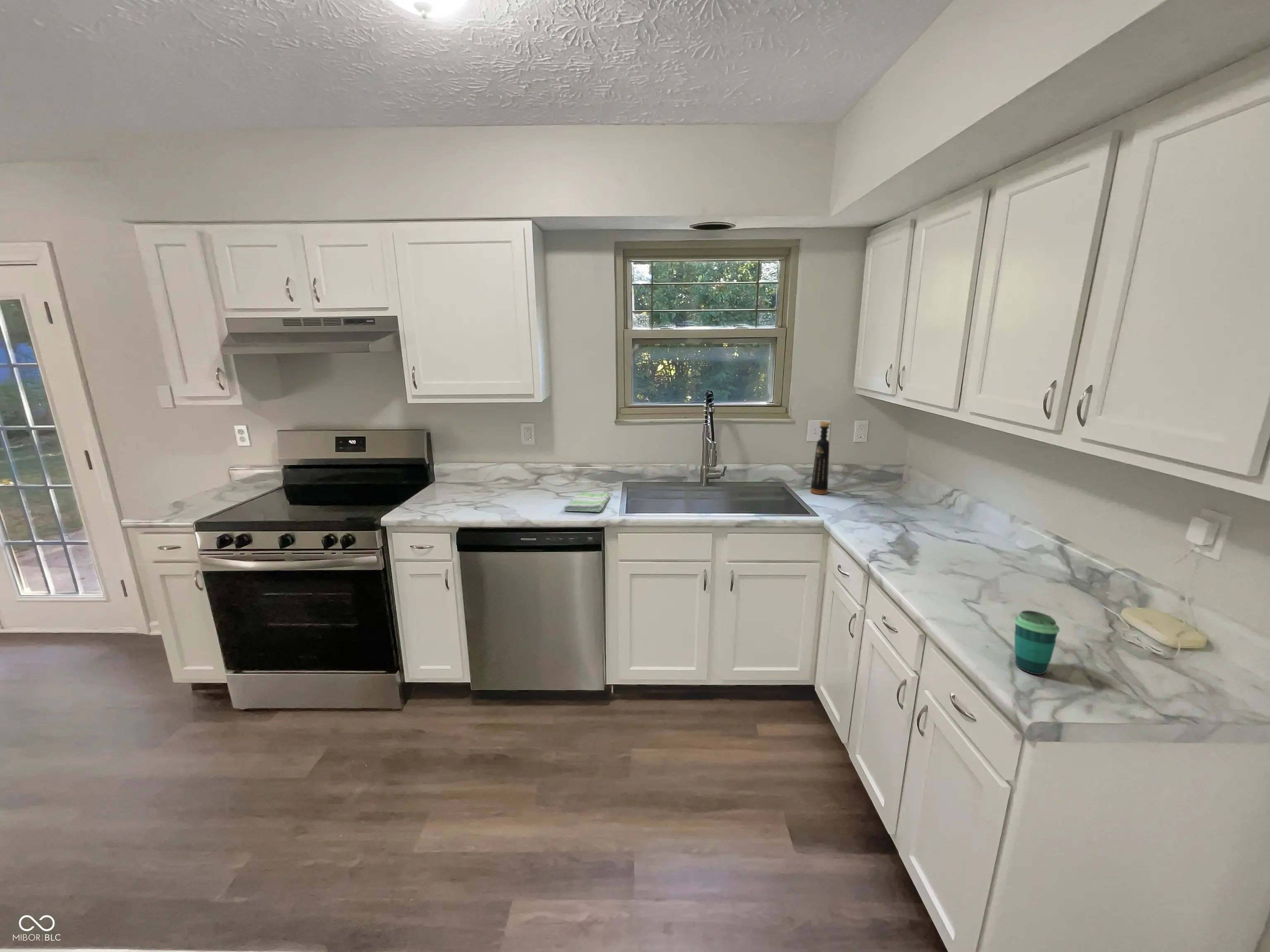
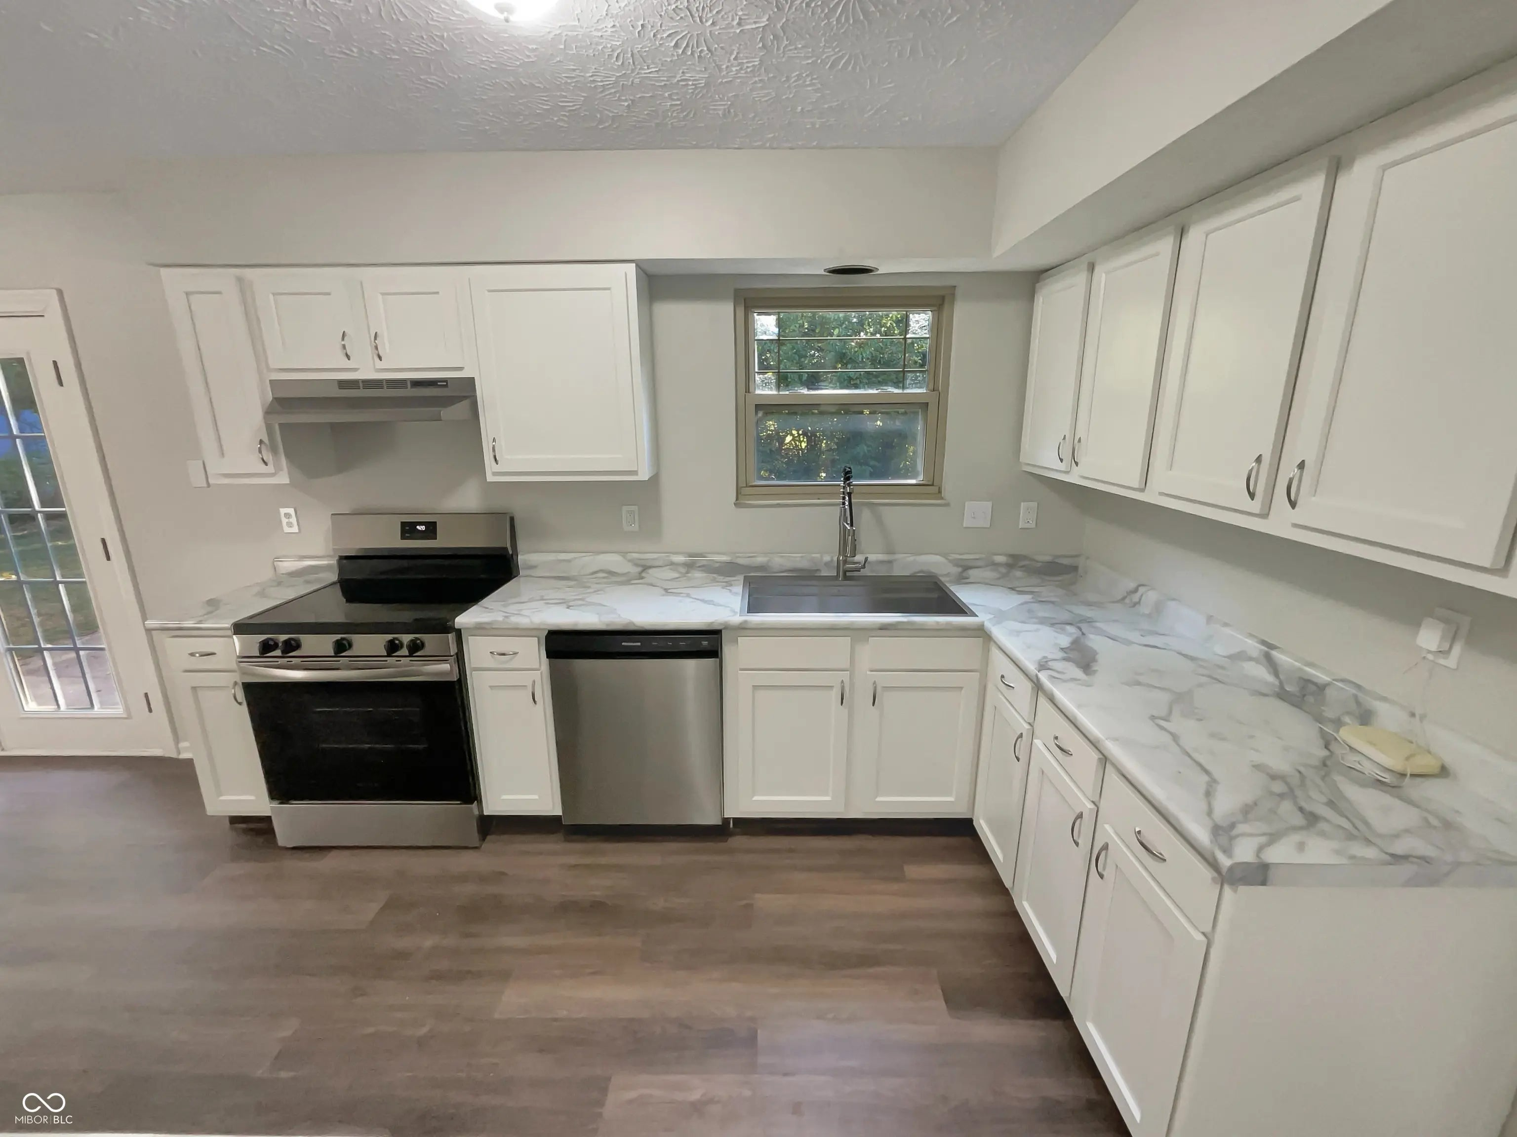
- bottle (821, 457)
- dish towel (588, 500)
- cup (1033, 641)
